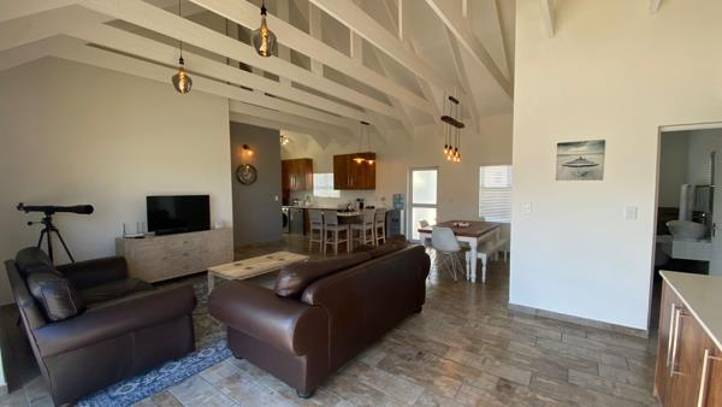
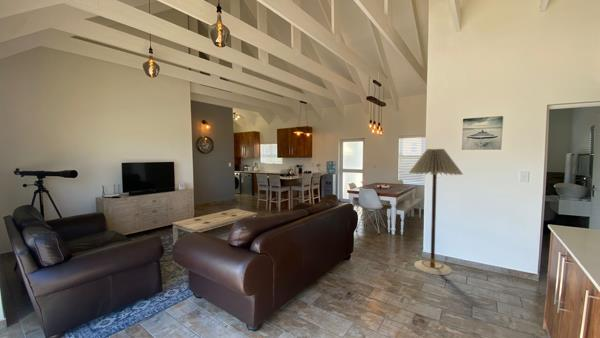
+ floor lamp (433, 208)
